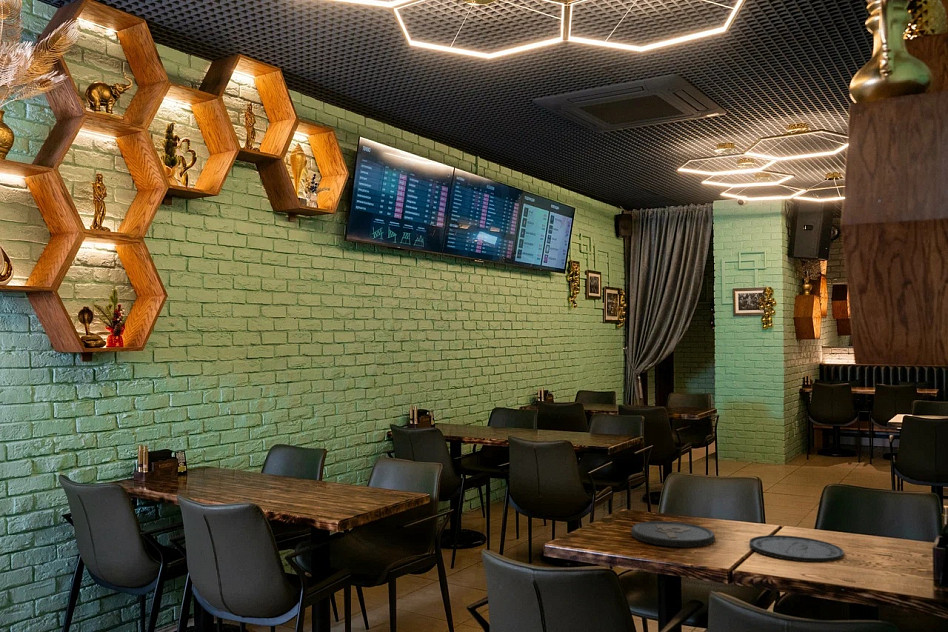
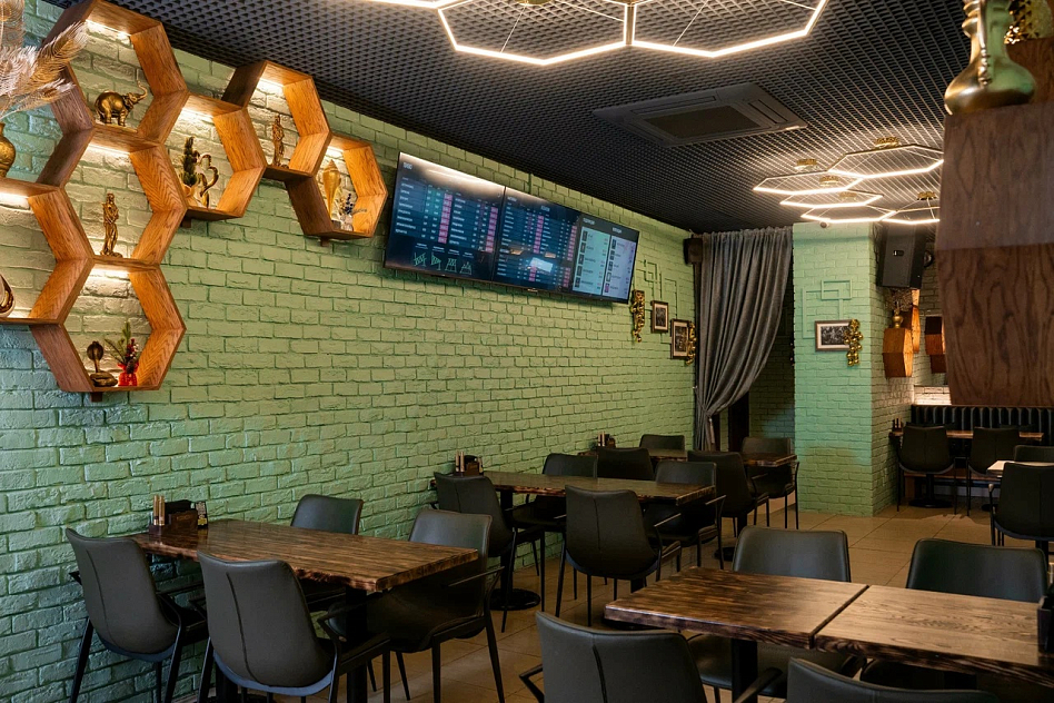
- plate (795, 547)
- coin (672, 533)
